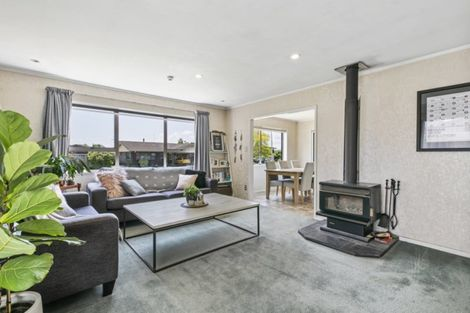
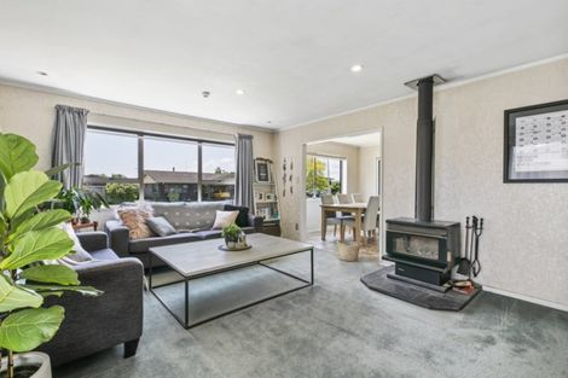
+ basket (348, 249)
